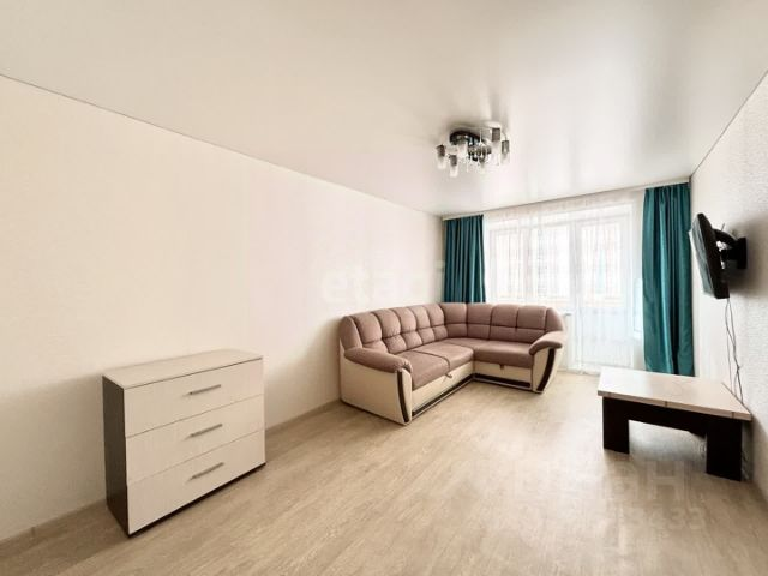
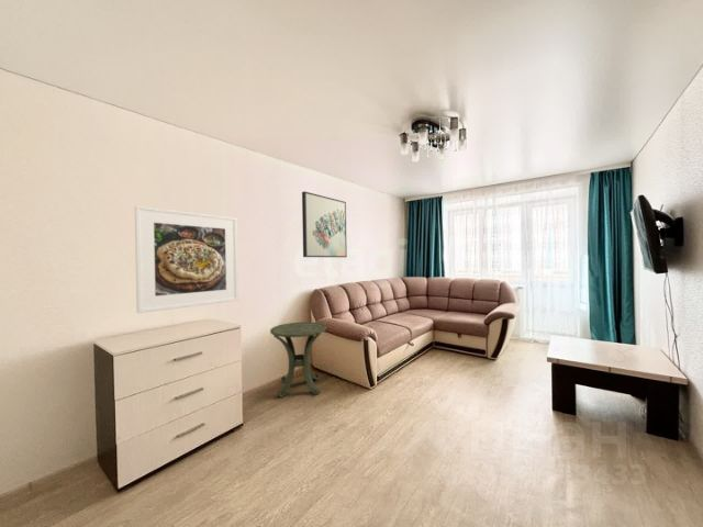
+ side table (299, 357)
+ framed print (192, 259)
+ wall art (326, 227)
